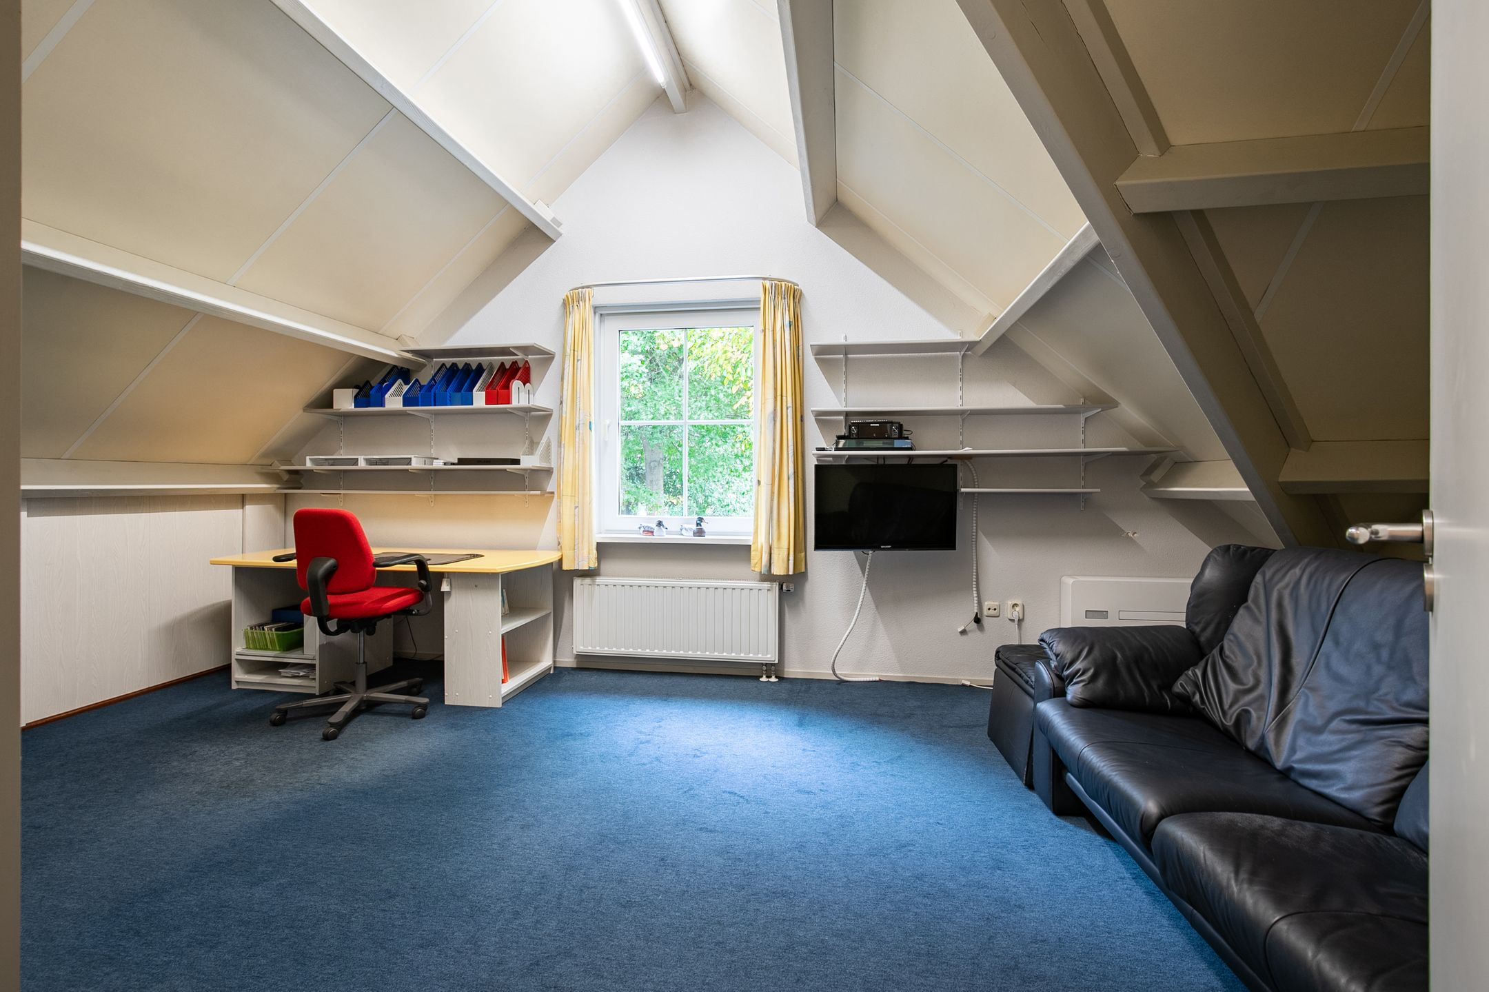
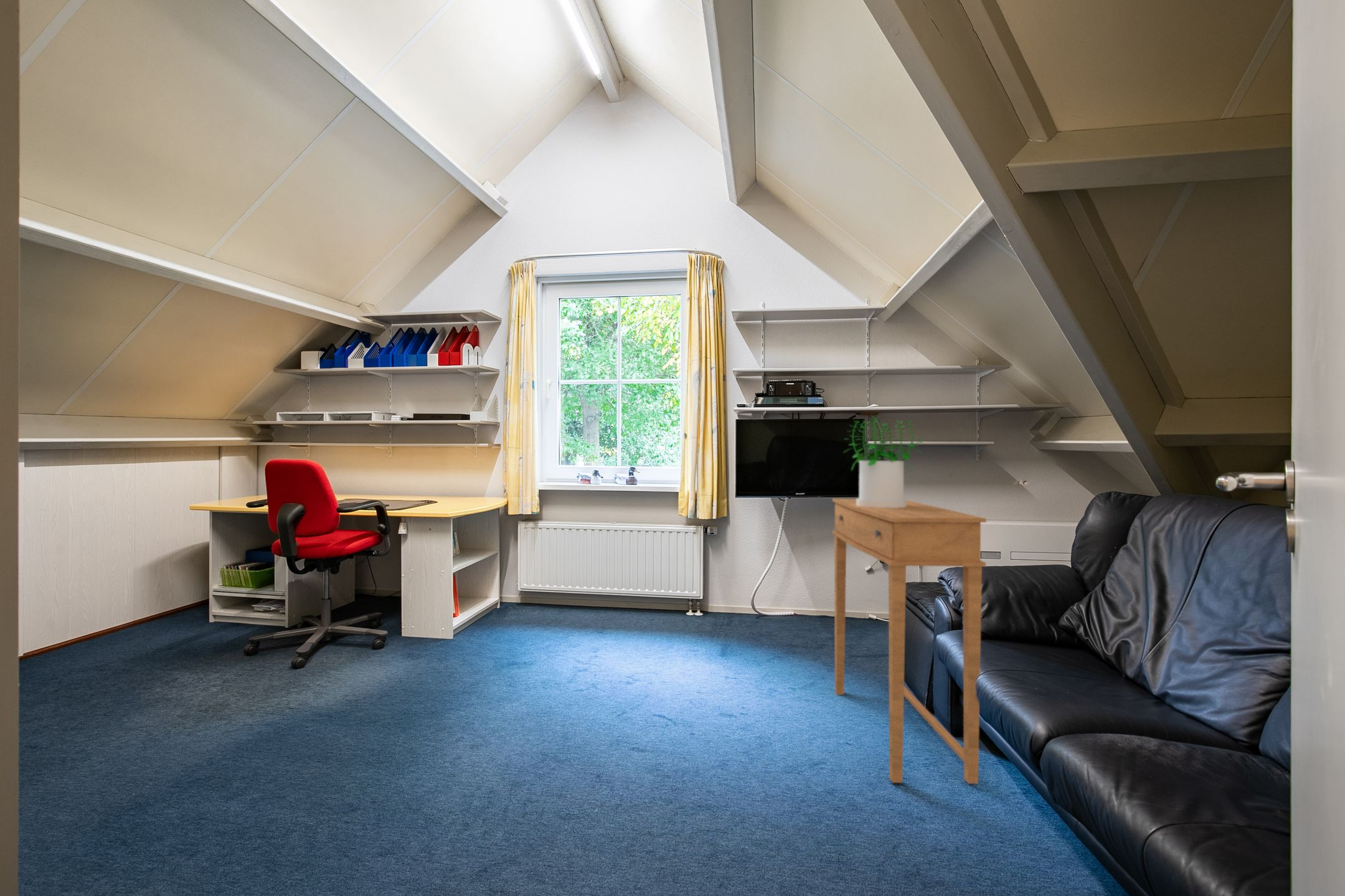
+ side table (894, 618)
+ potted plant (880, 460)
